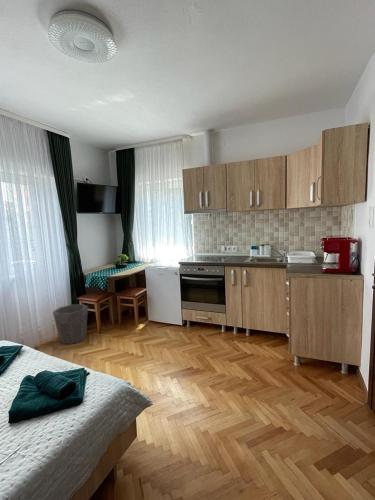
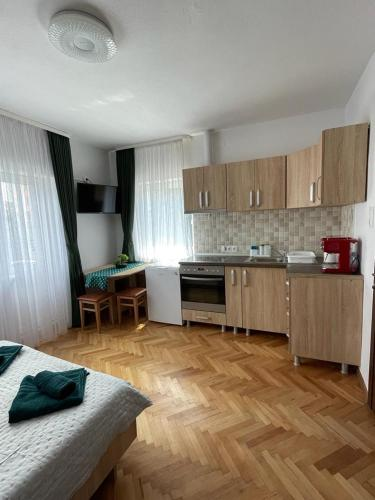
- waste bin (72, 323)
